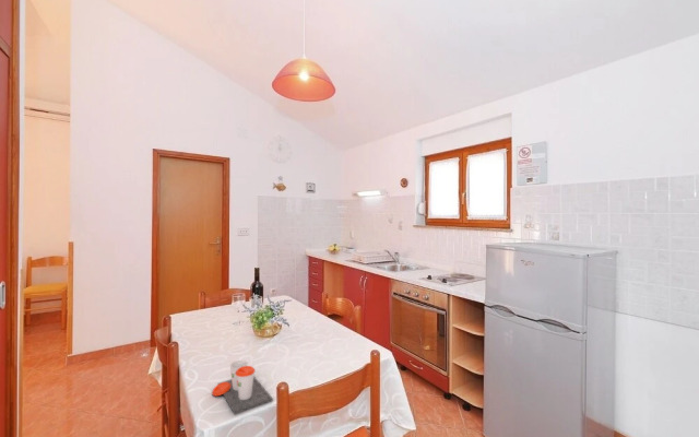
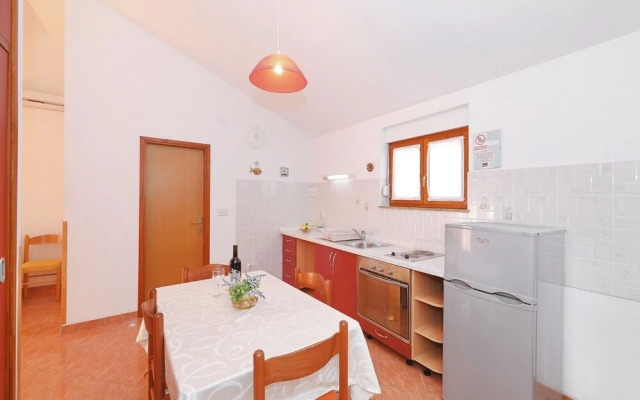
- cup (239, 379)
